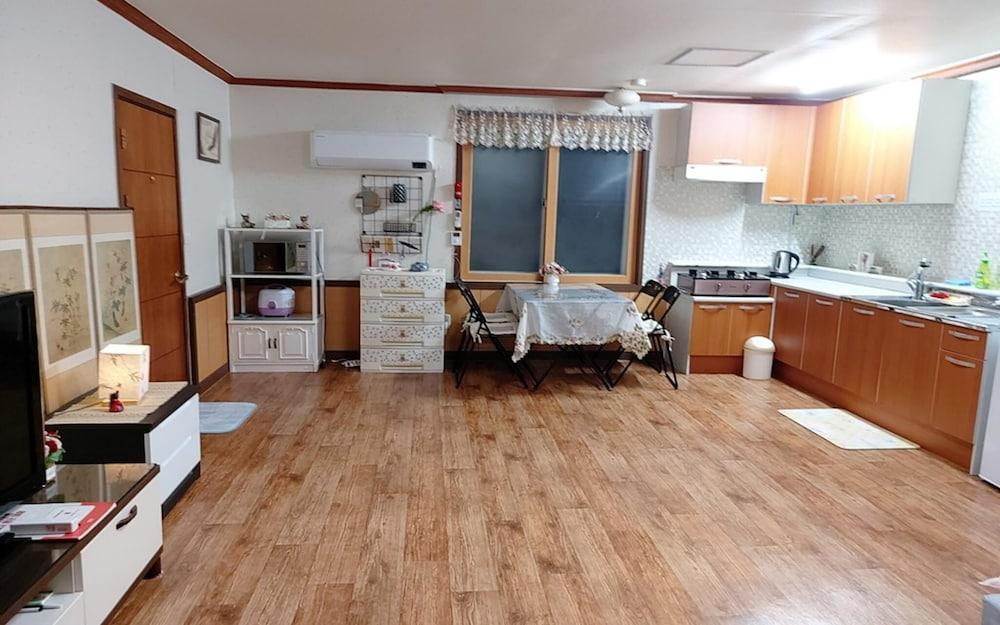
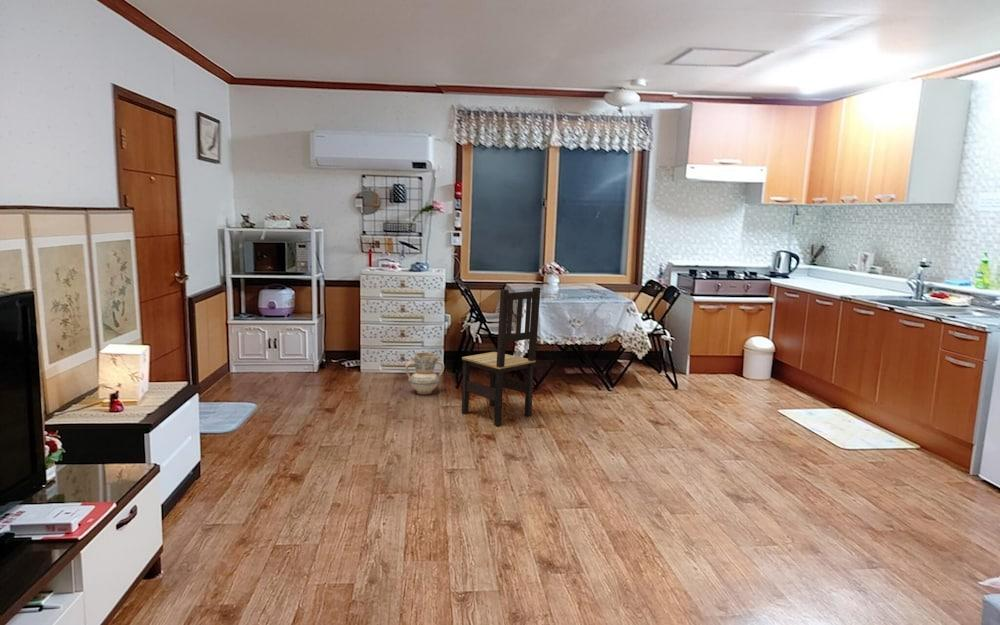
+ ceramic jug (424, 373)
+ dining chair (498, 351)
